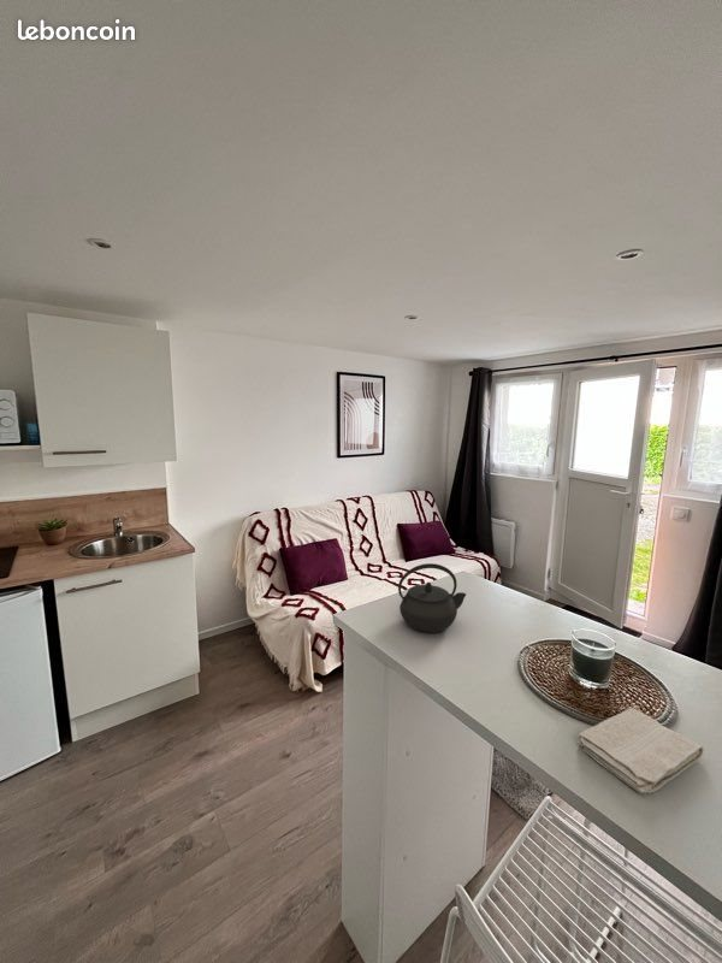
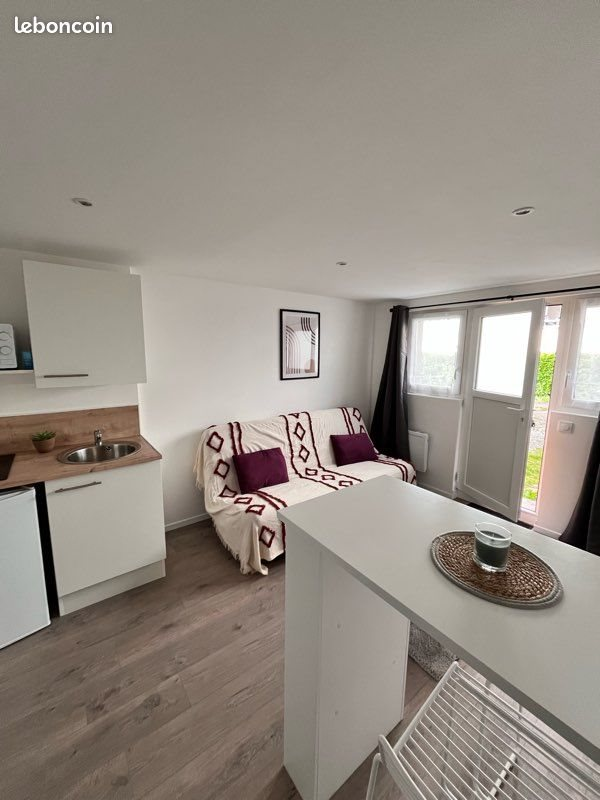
- kettle (432, 593)
- washcloth (638, 744)
